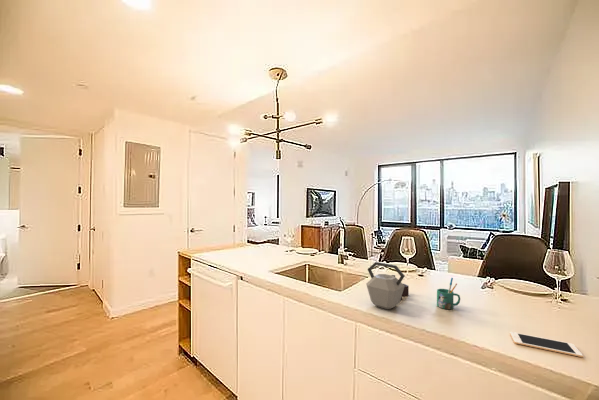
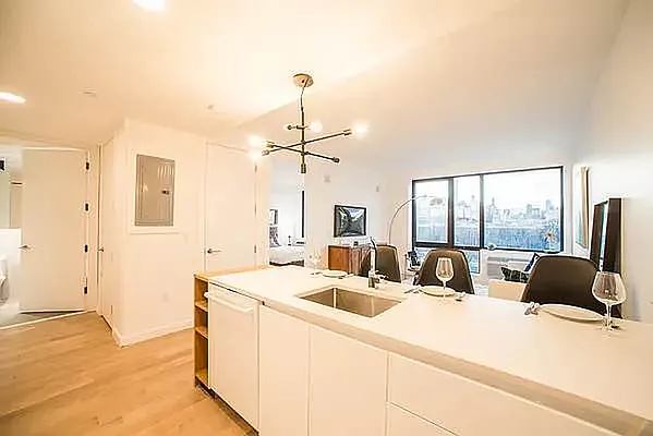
- cell phone (543, 343)
- mug (448, 292)
- kettle (392, 281)
